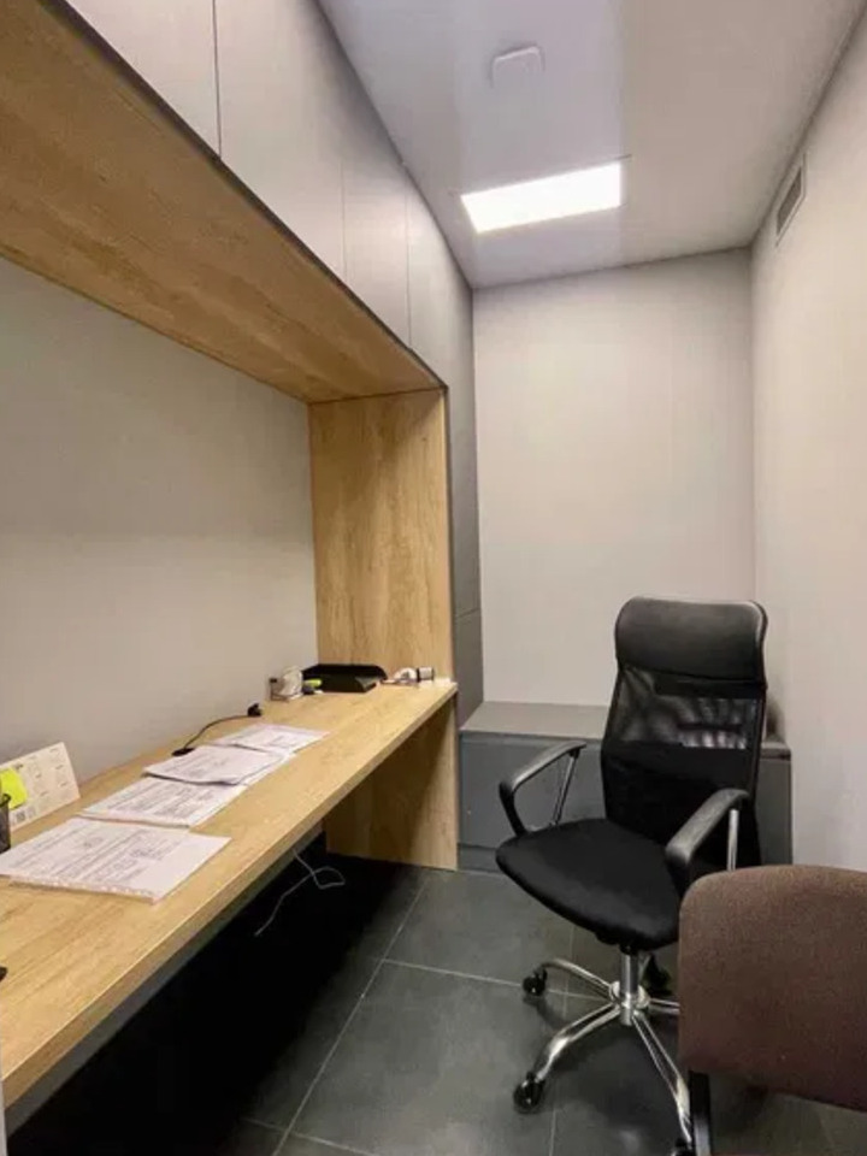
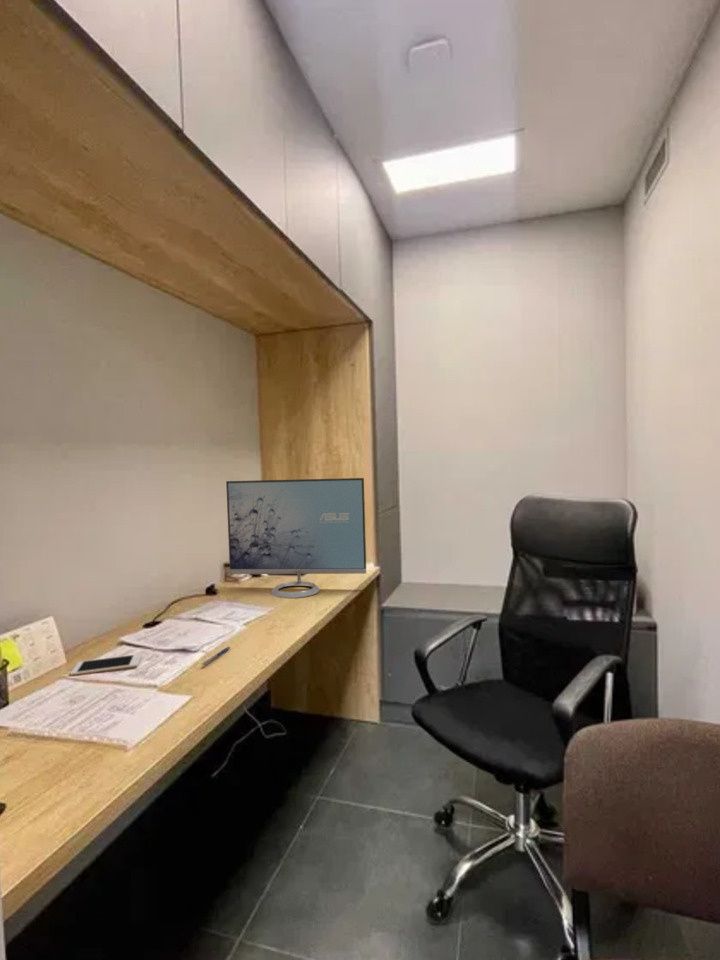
+ pen (216, 655)
+ monitor (293, 535)
+ cell phone (107, 664)
